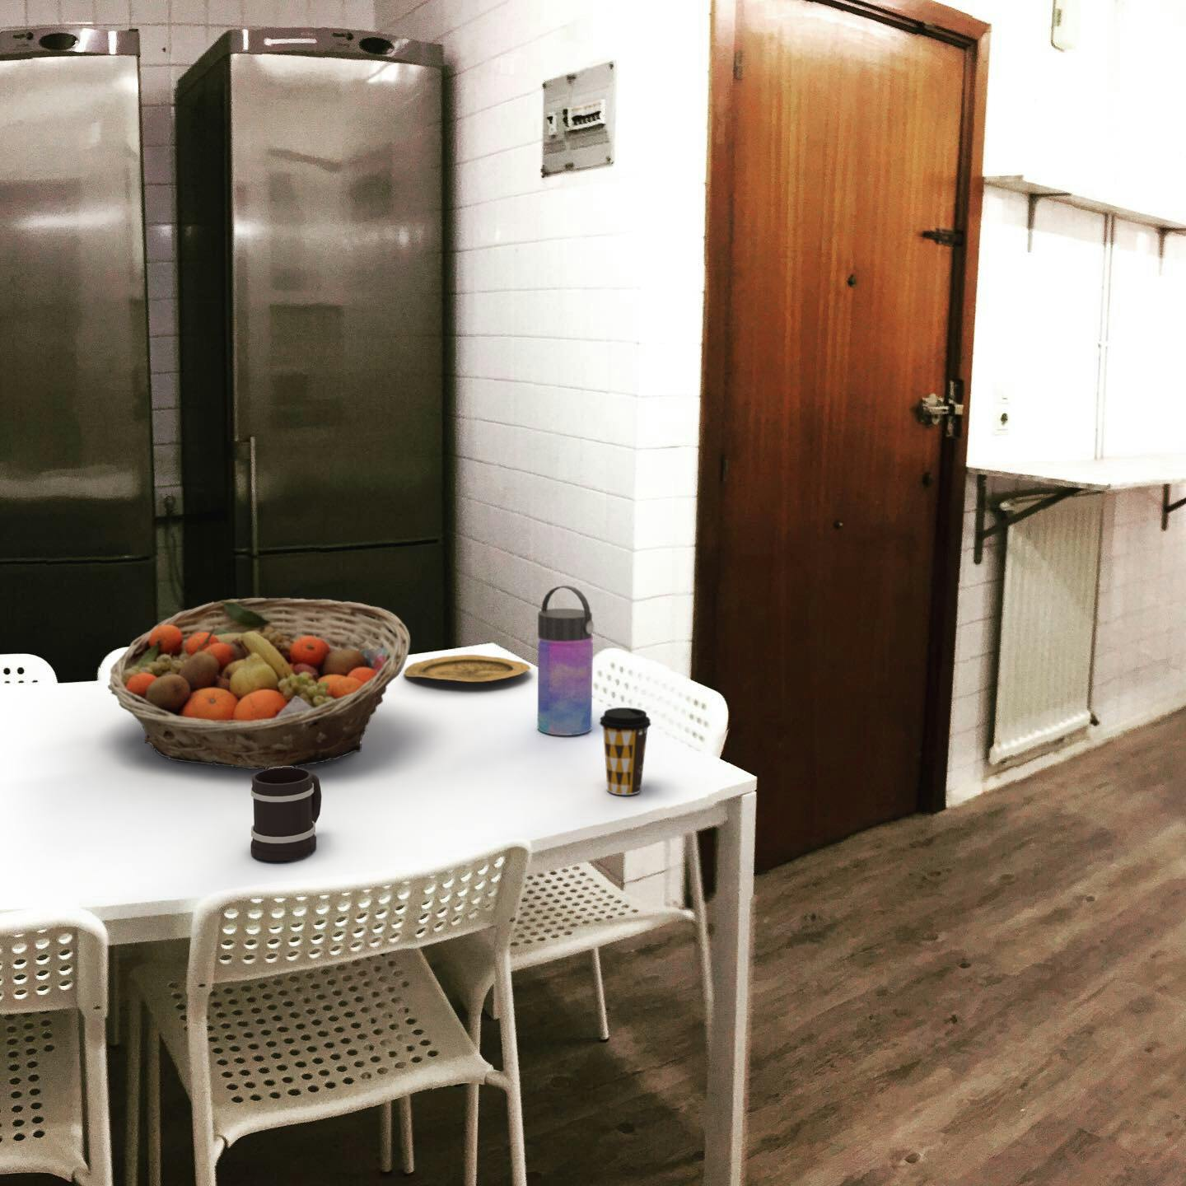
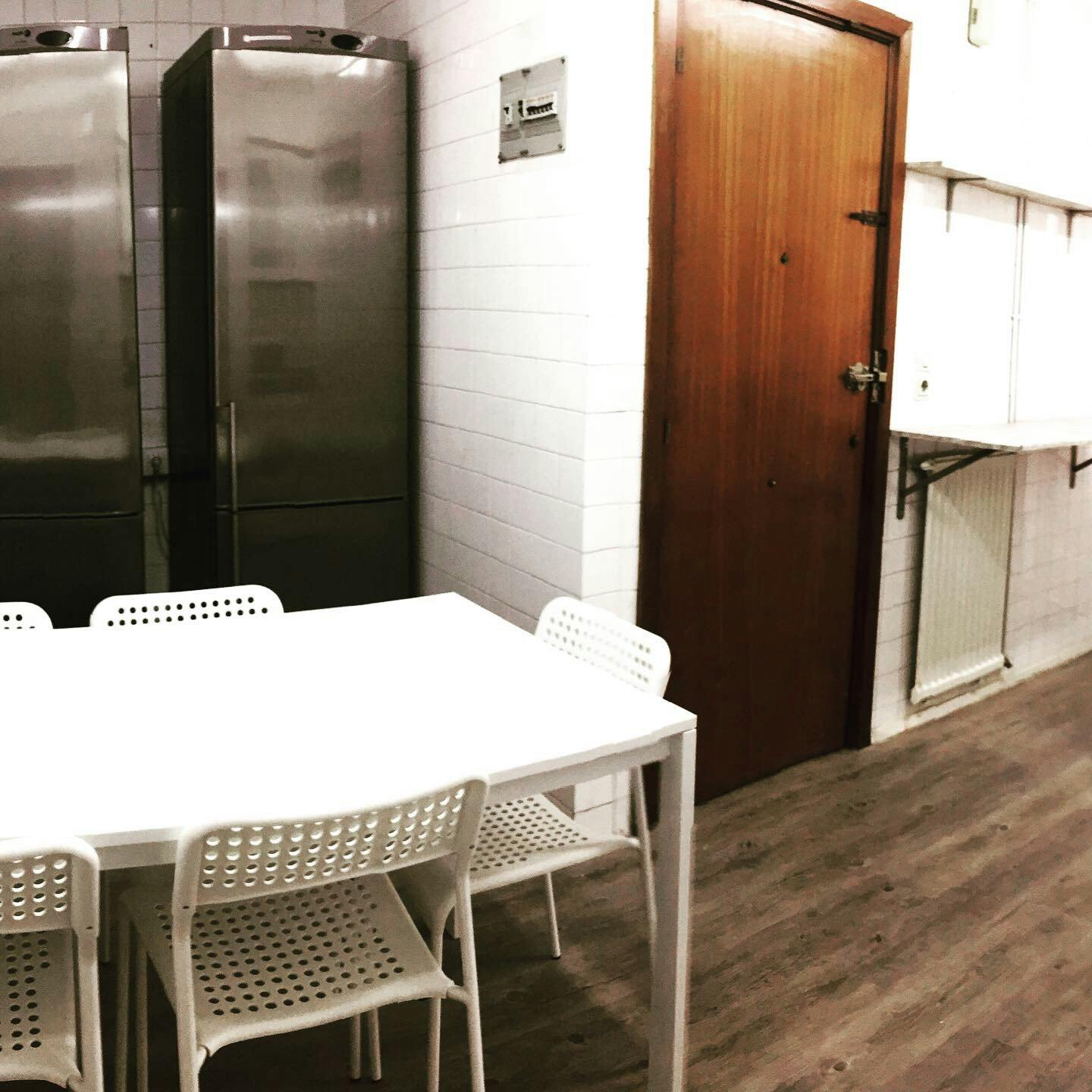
- fruit basket (262, 679)
- coffee cup (624, 752)
- water bottle (565, 657)
- mug (291, 809)
- plate (467, 670)
